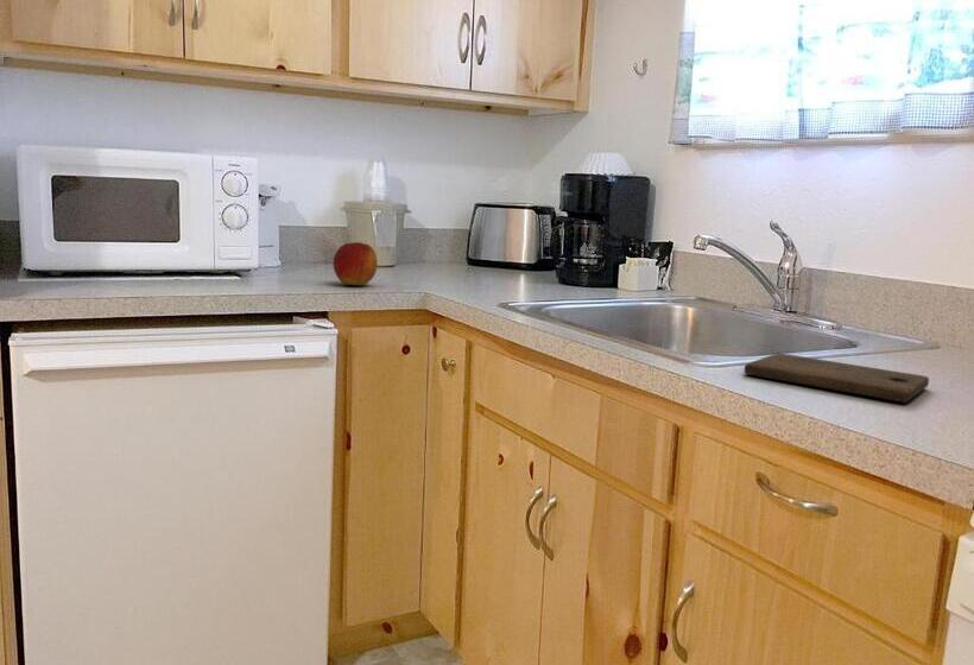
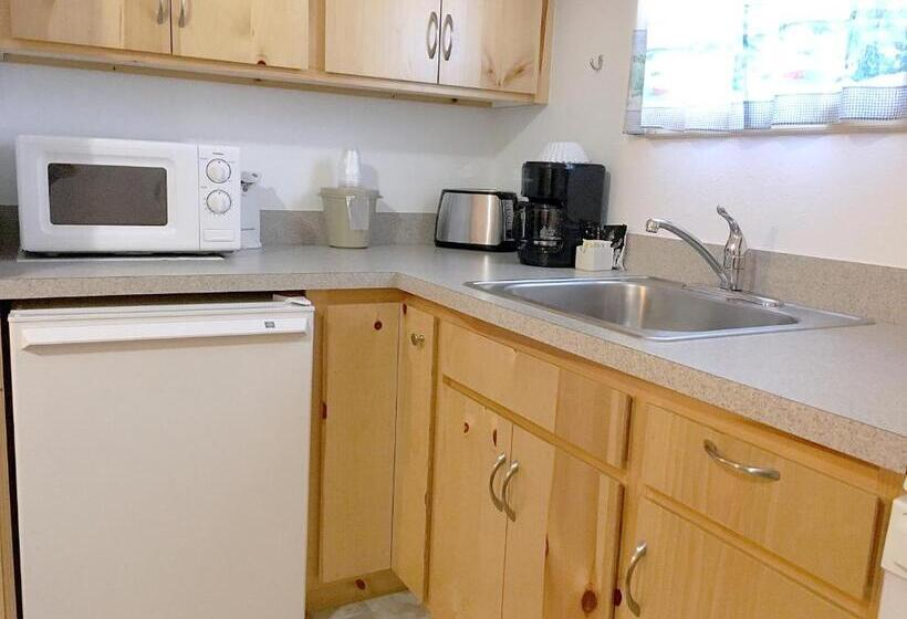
- cutting board (835, 375)
- apple (354, 262)
